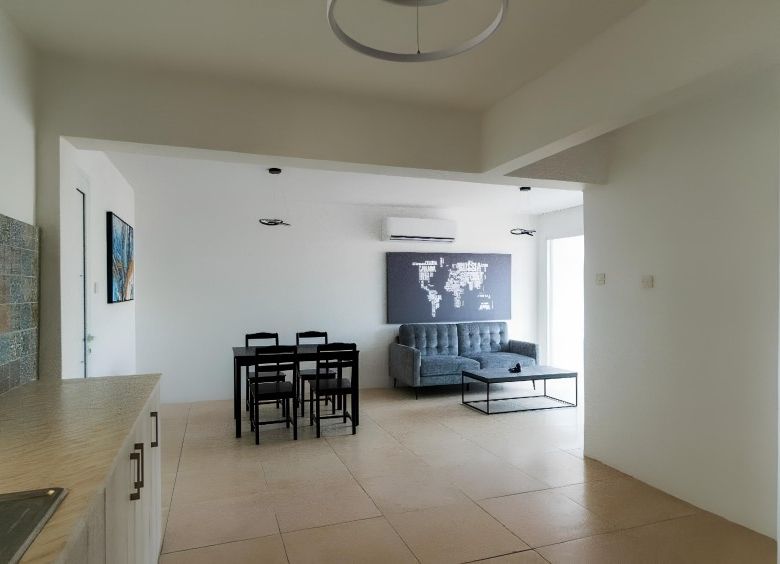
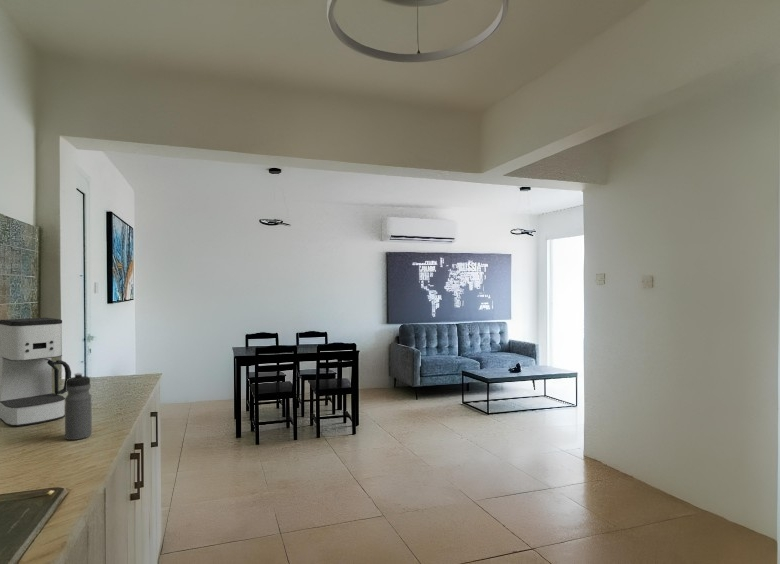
+ coffee maker (37, 368)
+ water bottle (78, 404)
